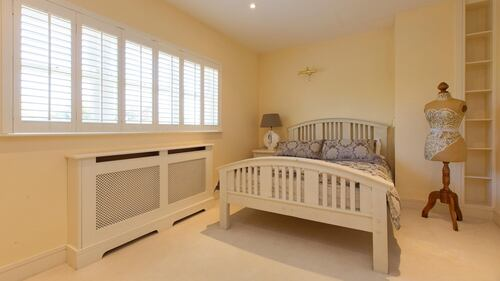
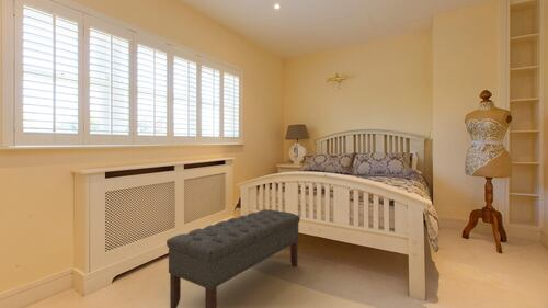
+ bench (243, 253)
